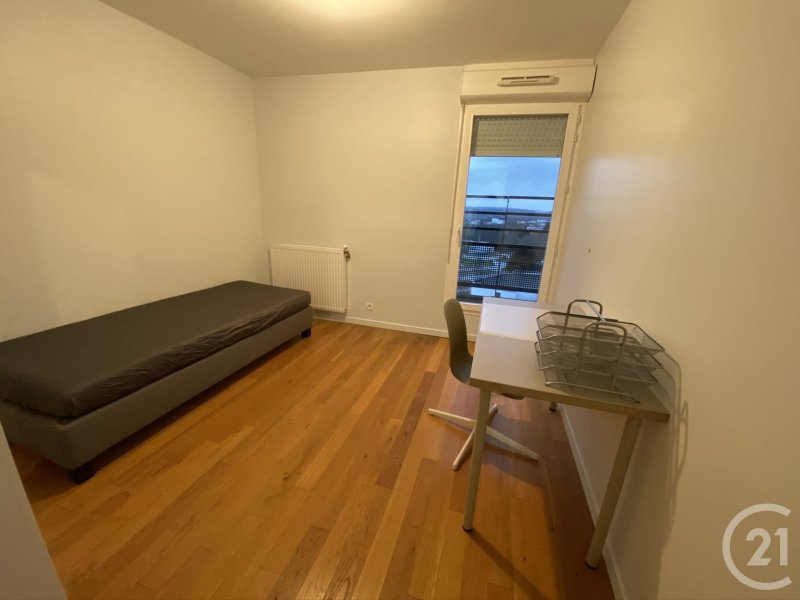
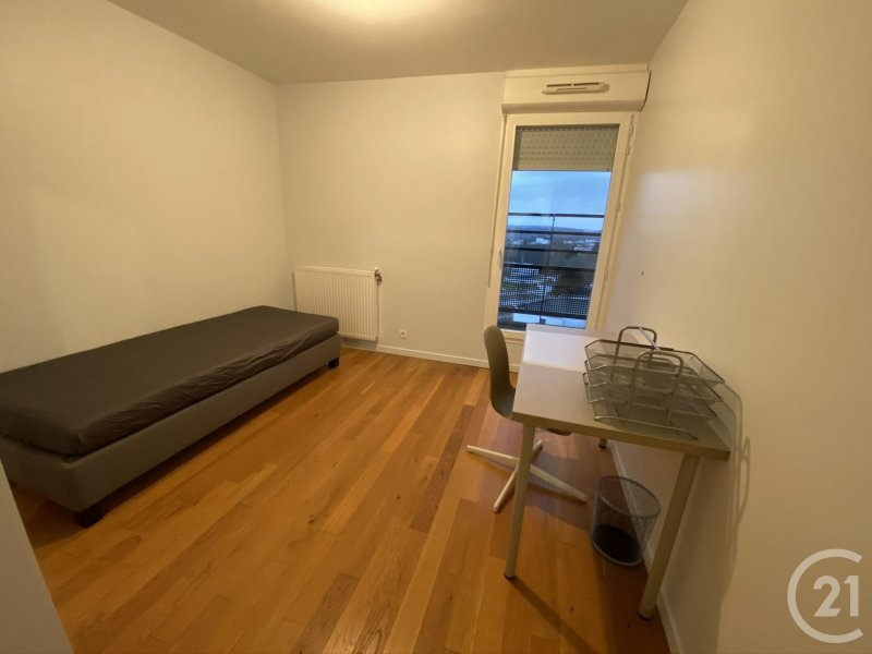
+ waste bin (620, 519)
